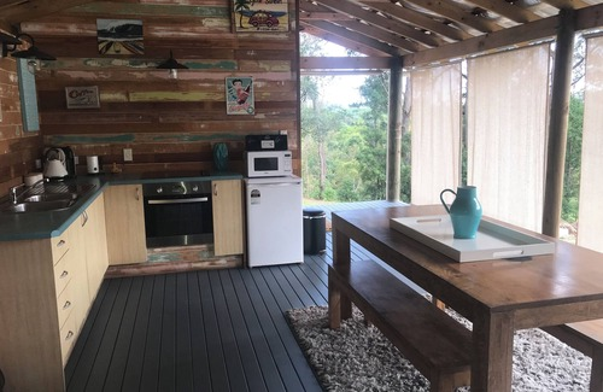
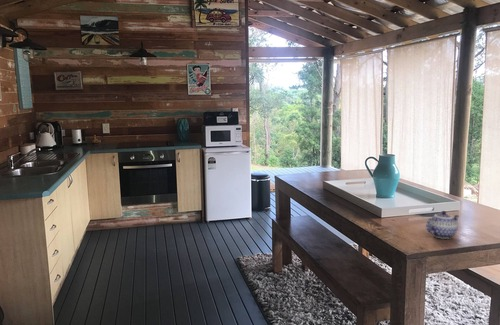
+ teapot (442, 223)
